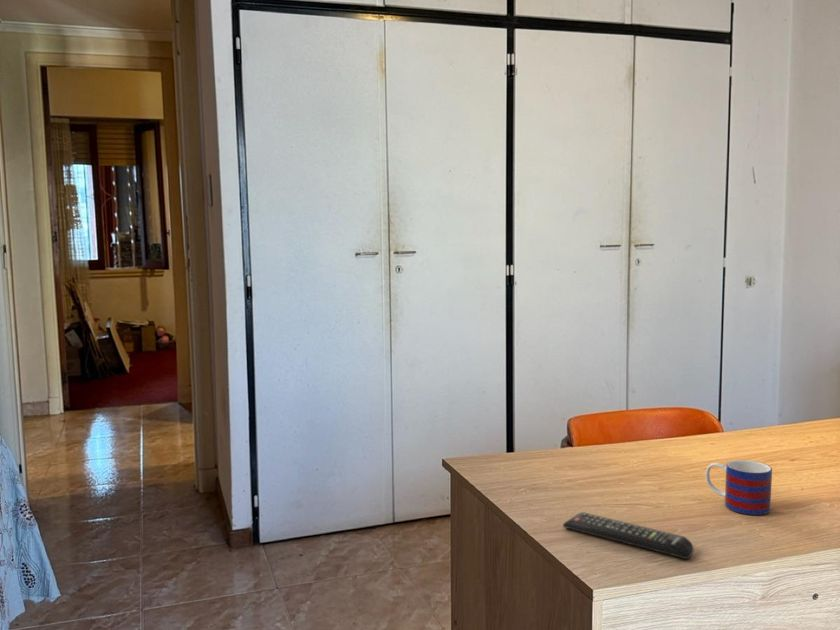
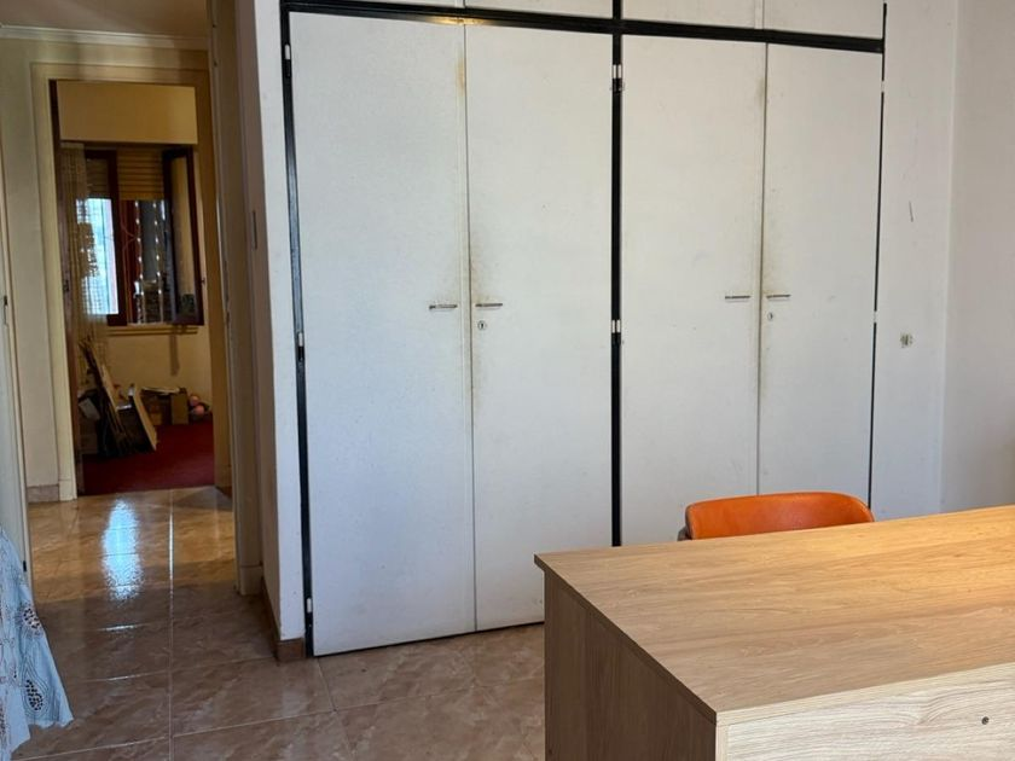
- mug (737, 484)
- remote control (625, 534)
